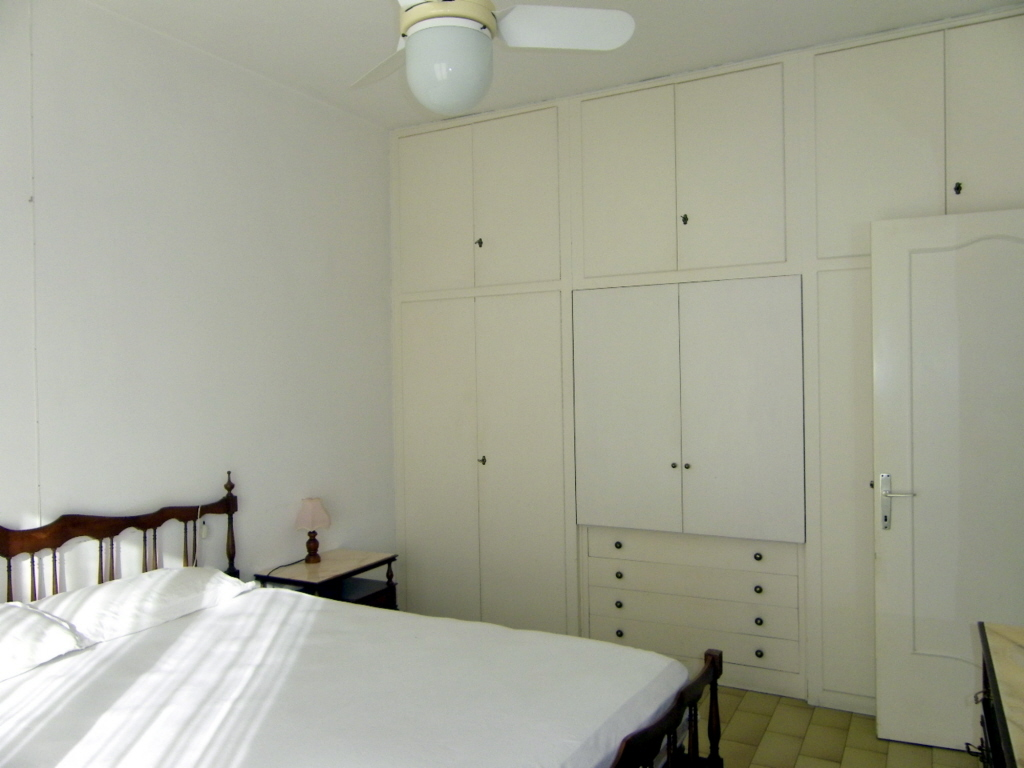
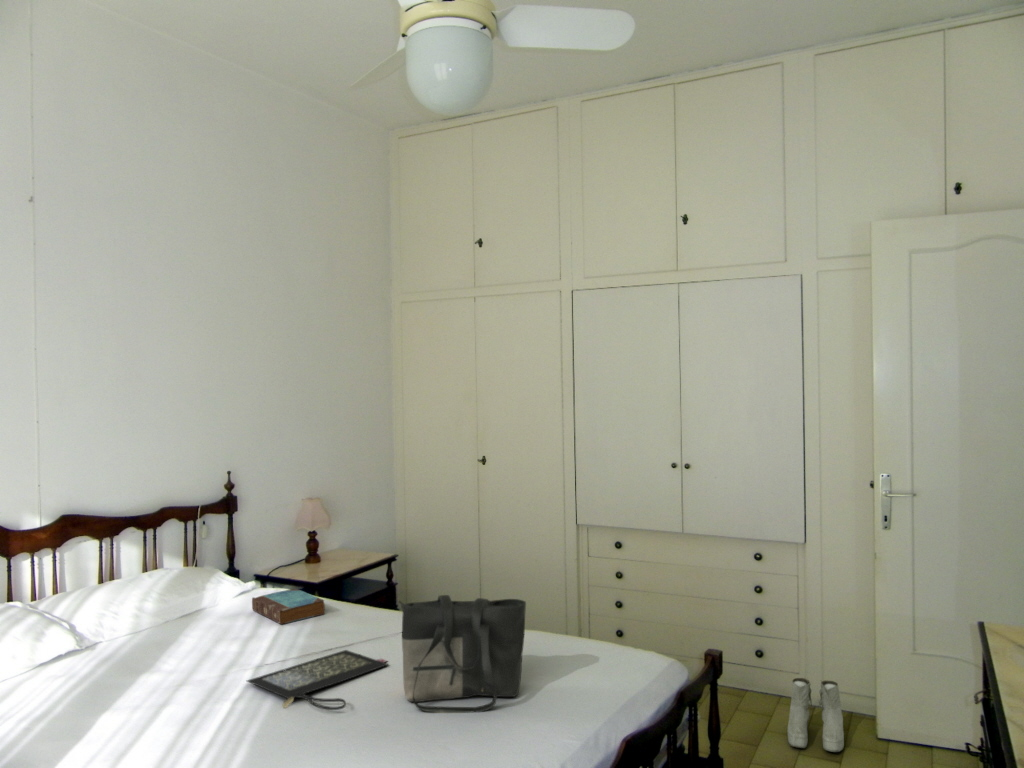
+ book (288, 605)
+ clutch bag (316, 674)
+ tote bag (460, 650)
+ boots (820, 710)
